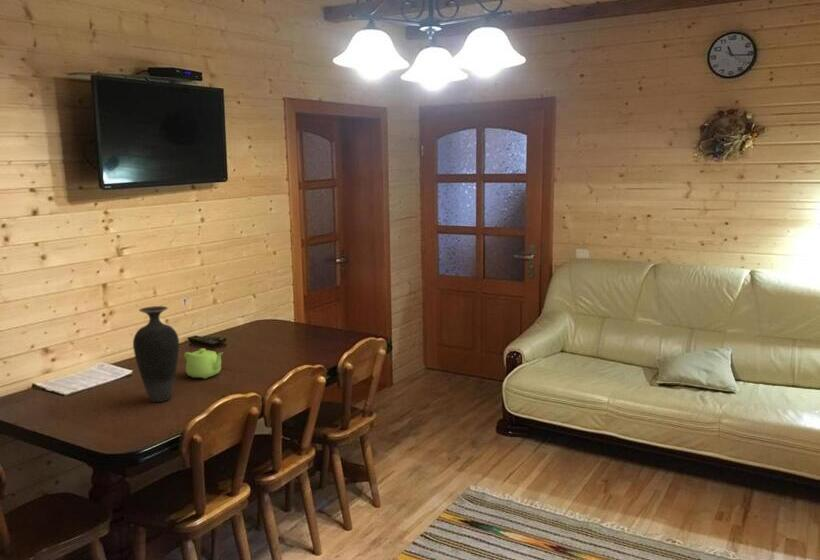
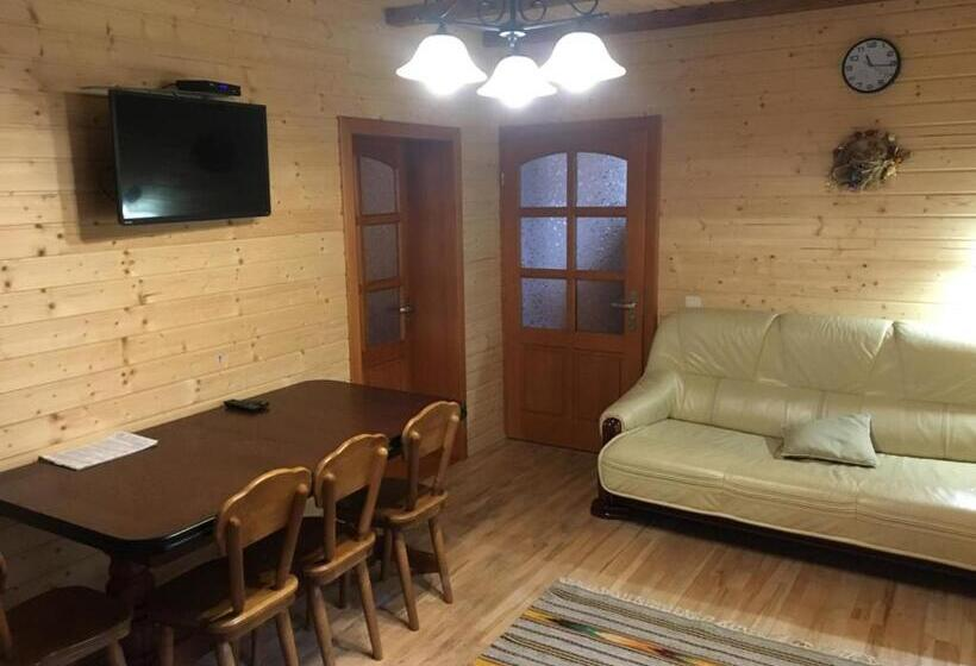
- teapot (204, 362)
- vase (157, 354)
